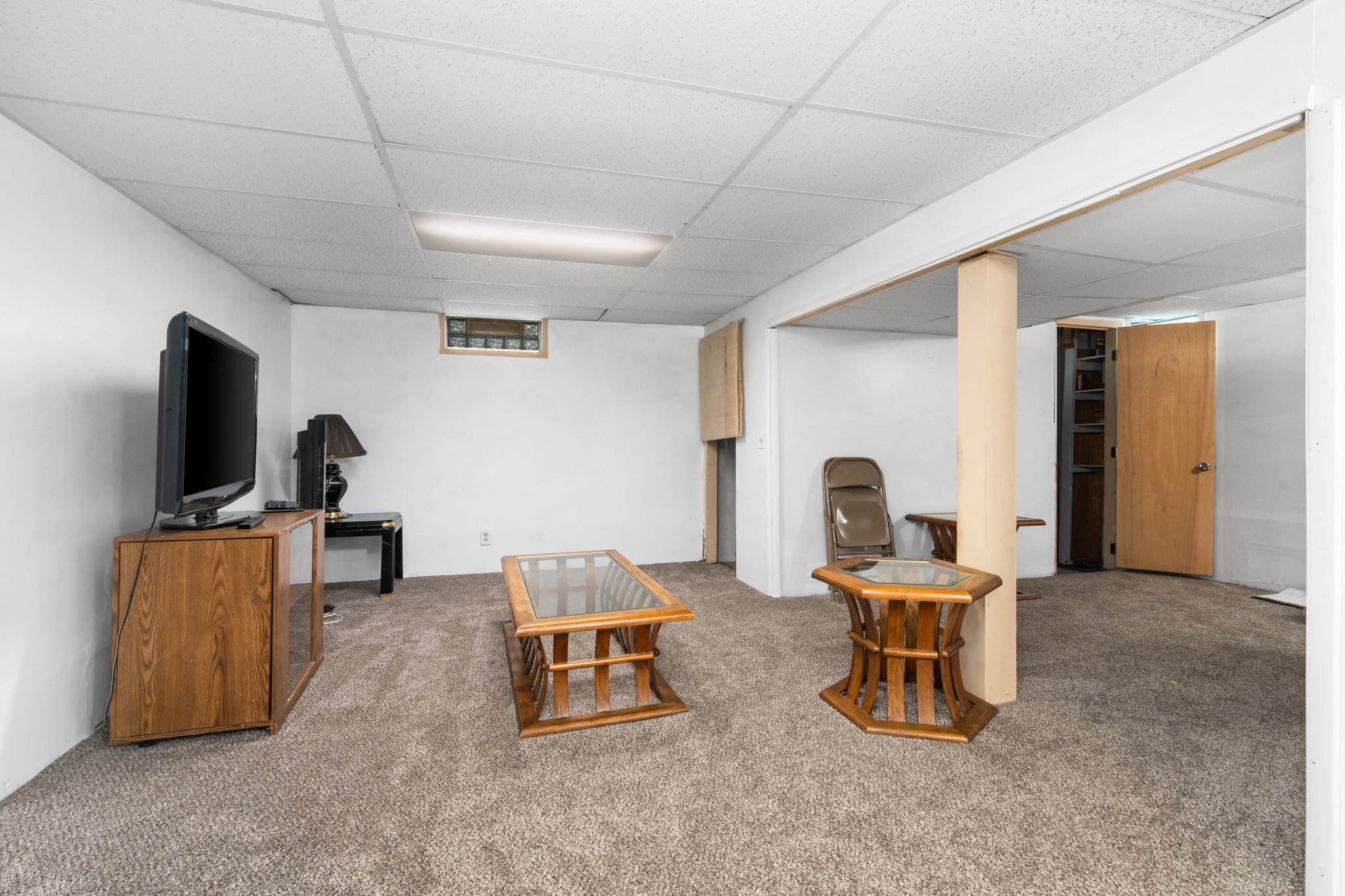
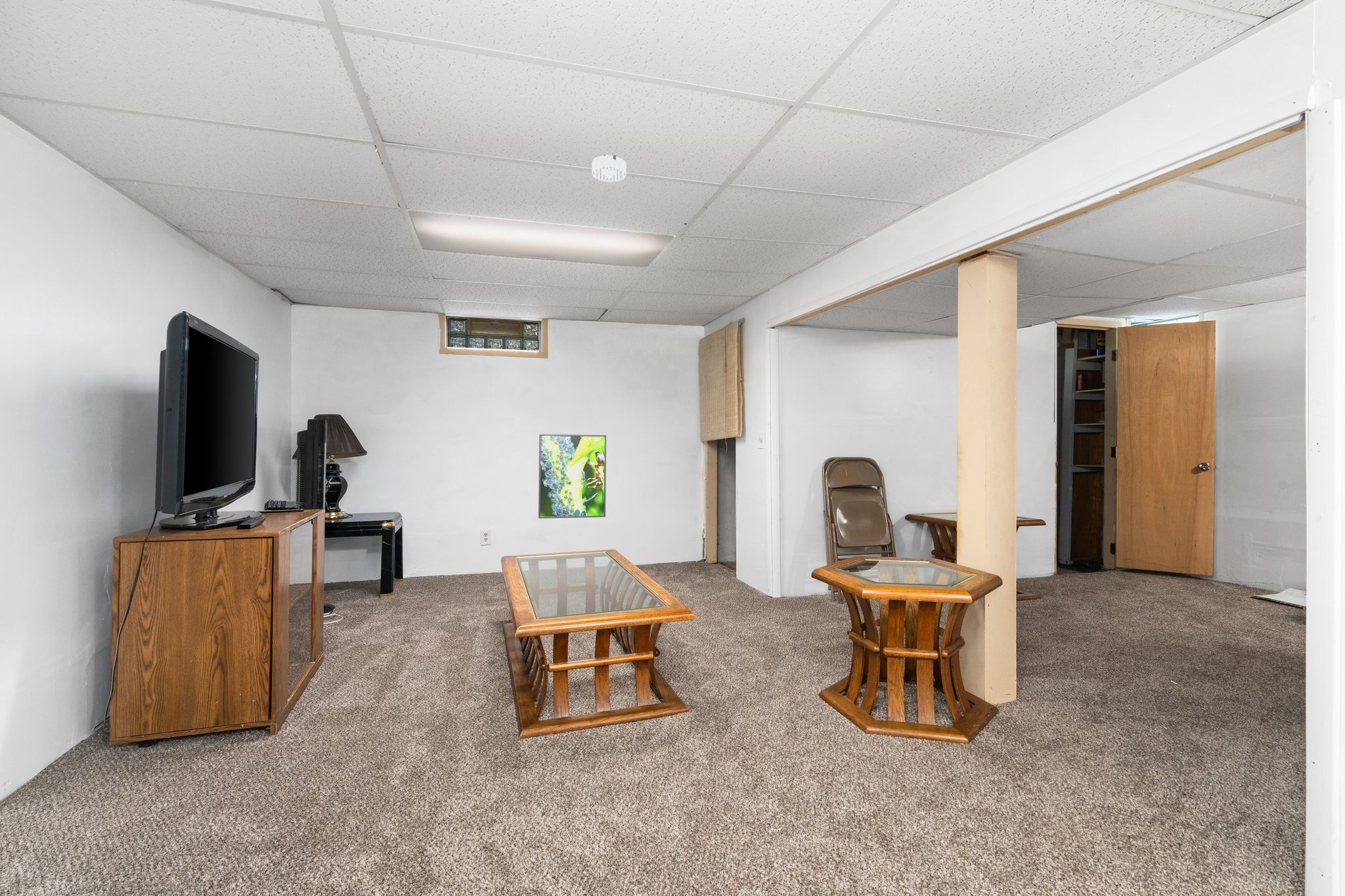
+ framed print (573, 476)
+ smoke detector (609, 167)
